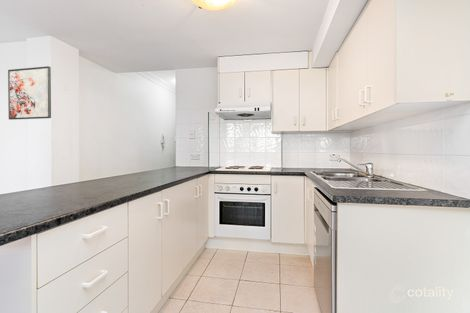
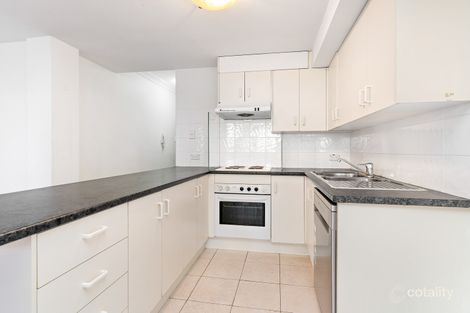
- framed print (29, 93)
